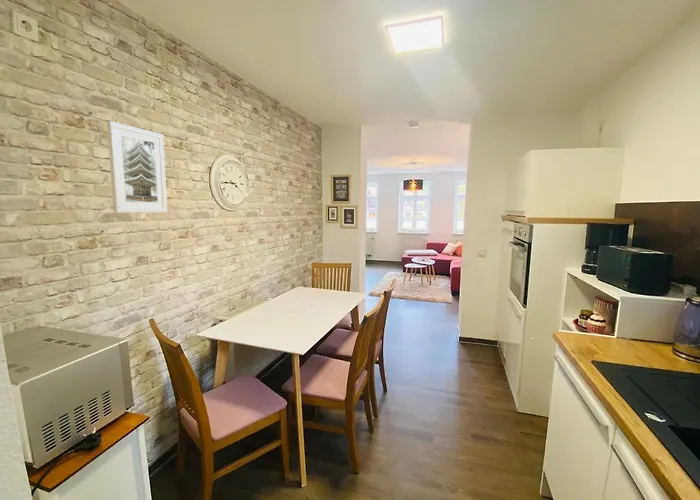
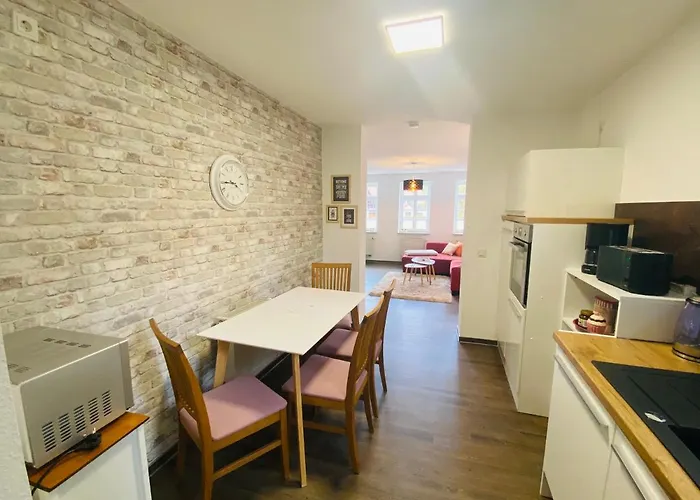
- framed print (139, 171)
